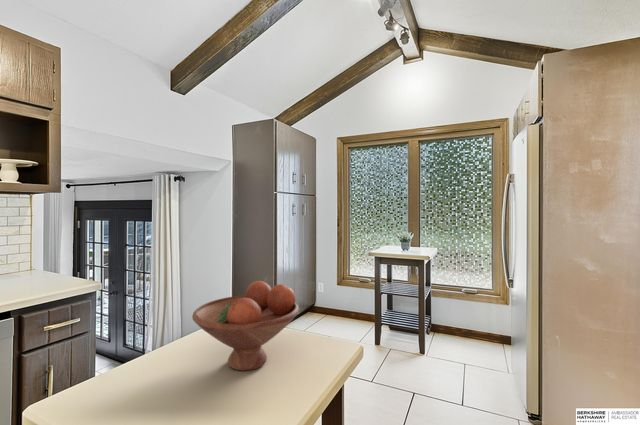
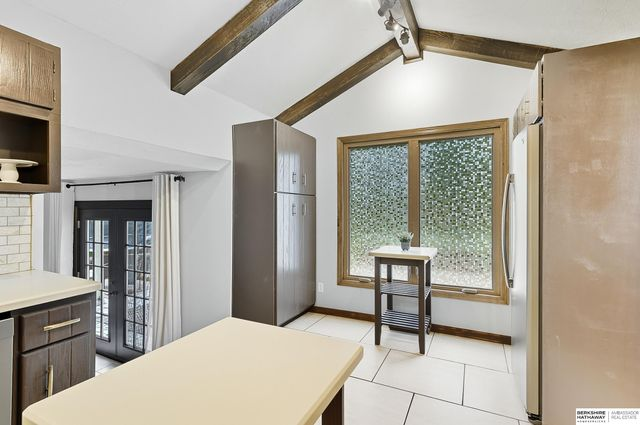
- fruit bowl (247, 324)
